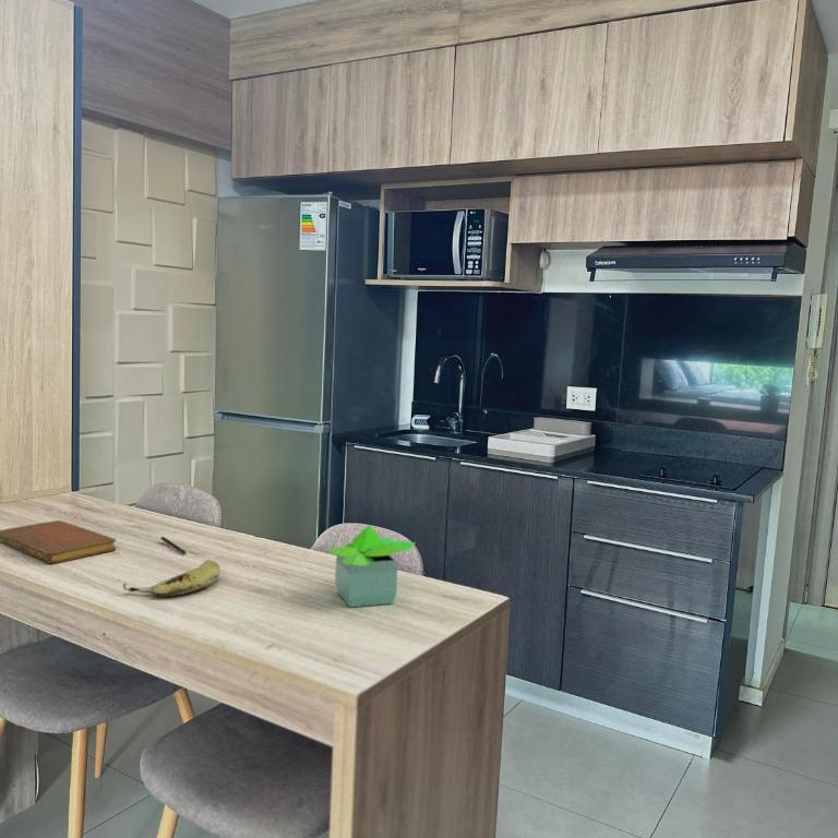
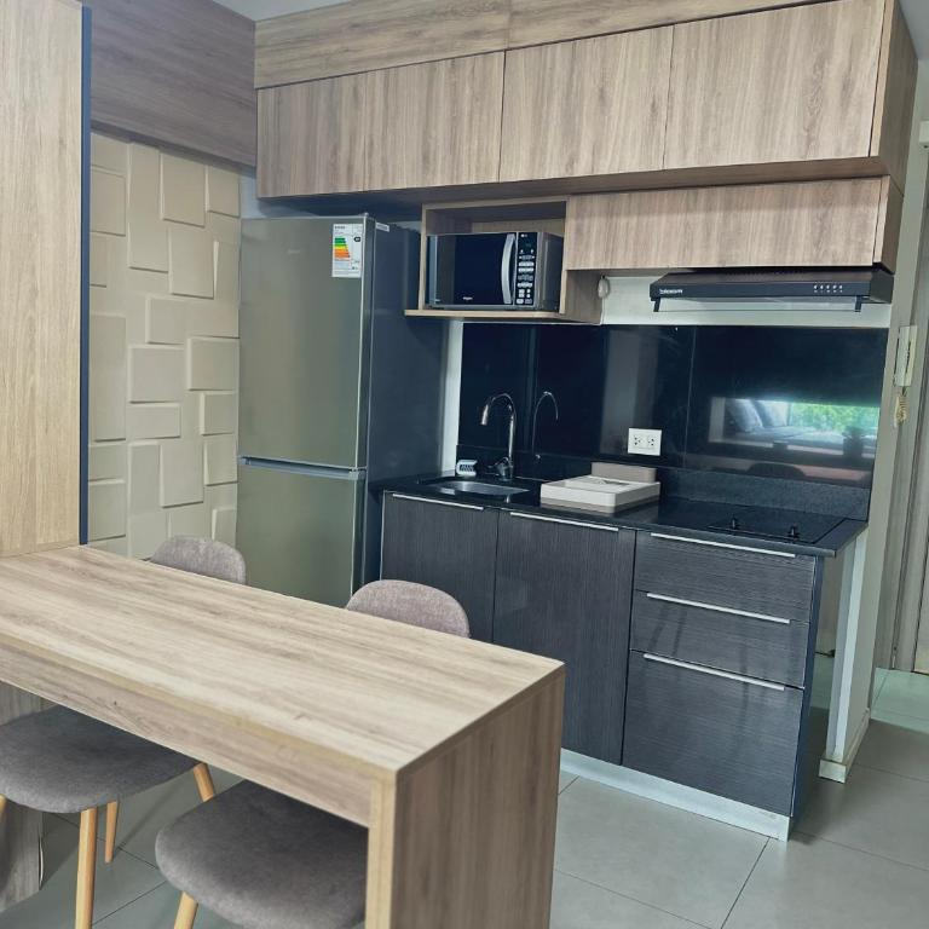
- potted plant (370, 565)
- pen (173, 544)
- notebook (55, 540)
- fruit (182, 578)
